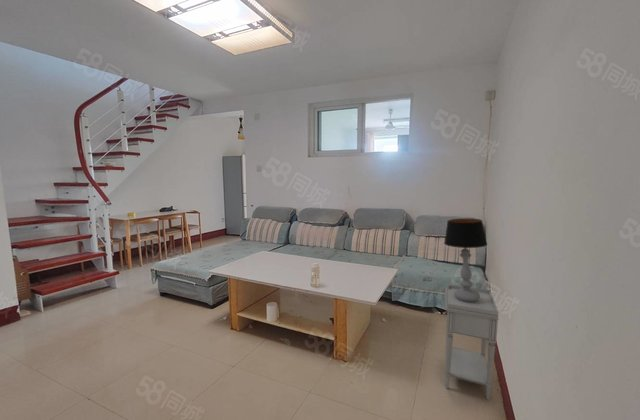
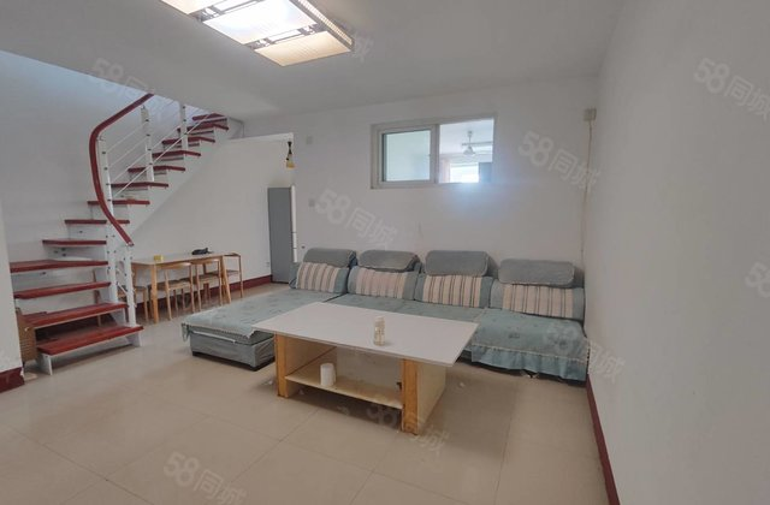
- nightstand (467, 335)
- table lamp (467, 260)
